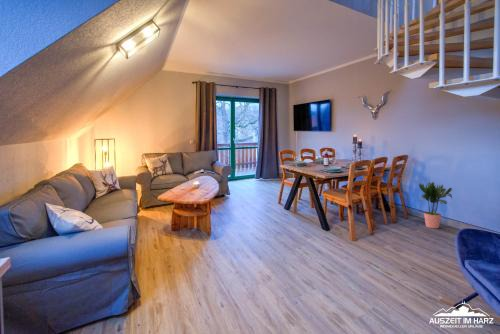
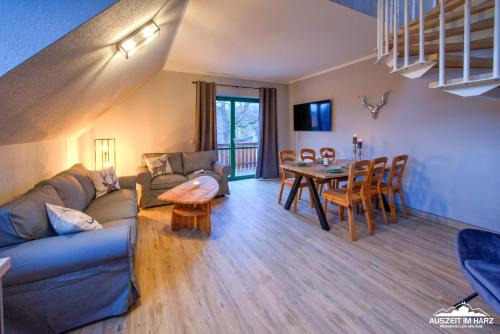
- potted plant (437, 204)
